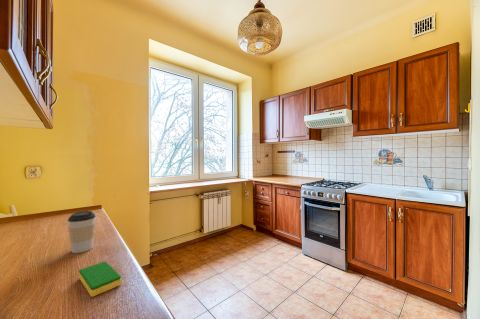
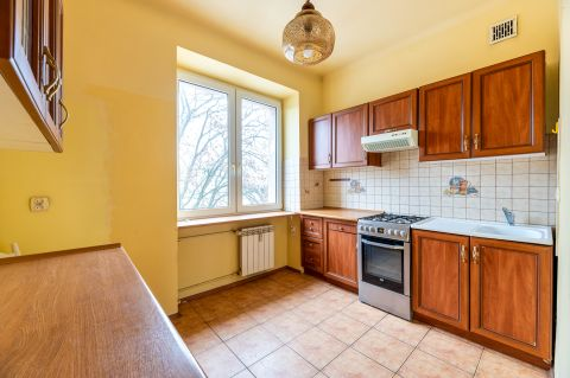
- coffee cup (82, 230)
- dish sponge (99, 277)
